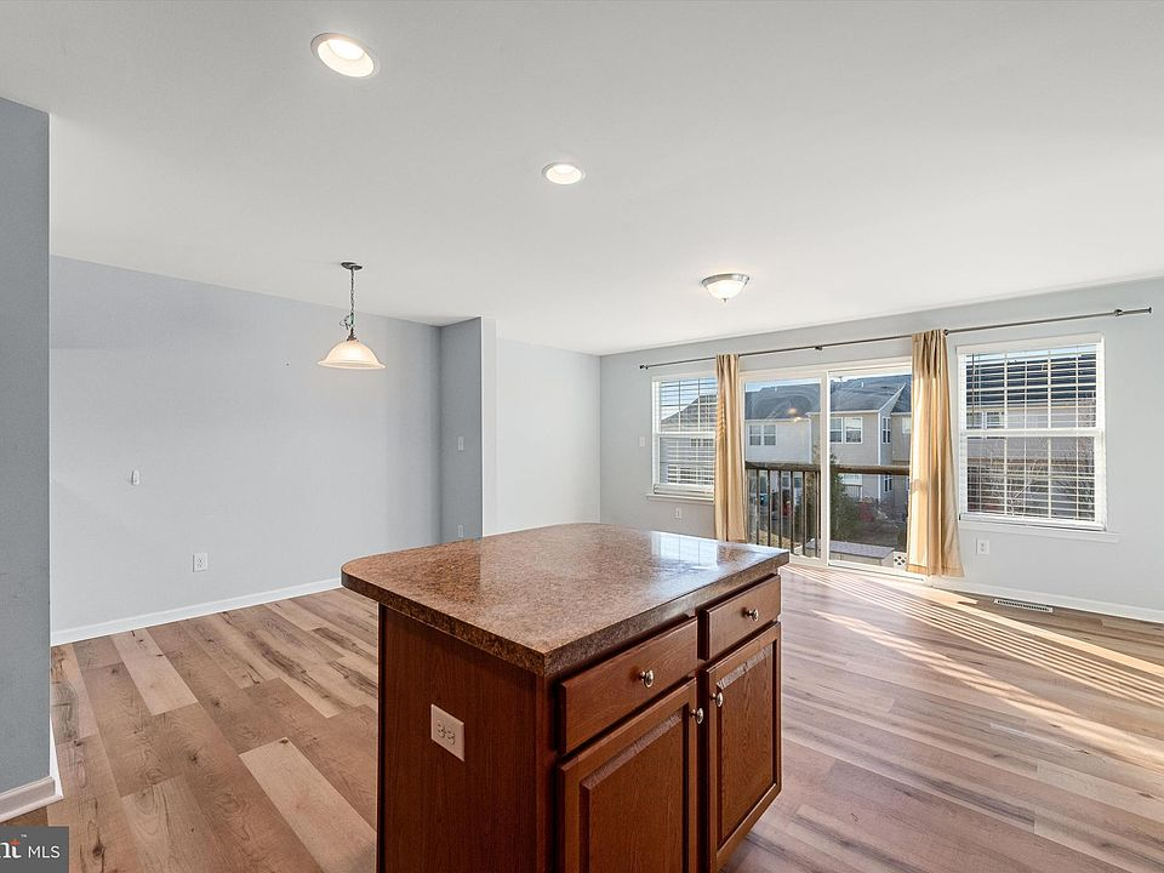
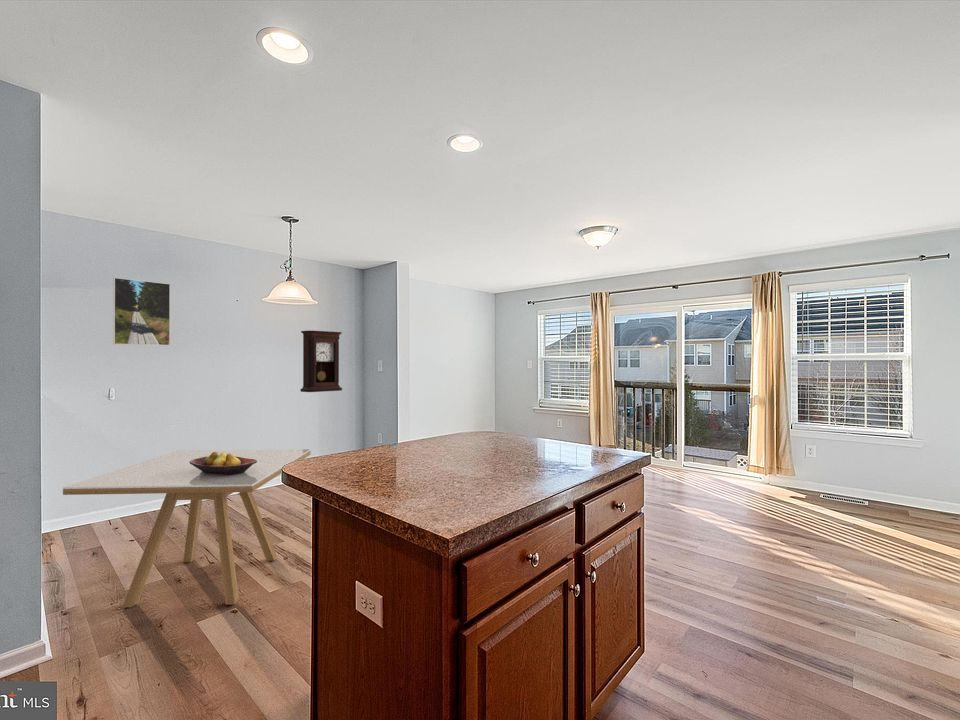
+ pendulum clock (323, 361)
+ dining table (216, 522)
+ fruit bowl (223, 461)
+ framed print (142, 312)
